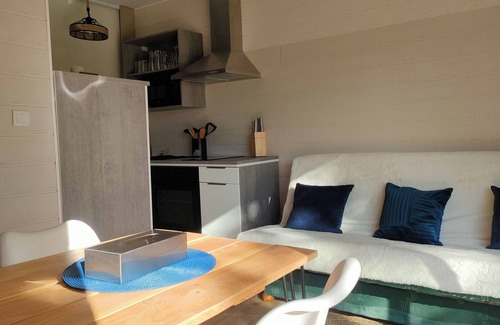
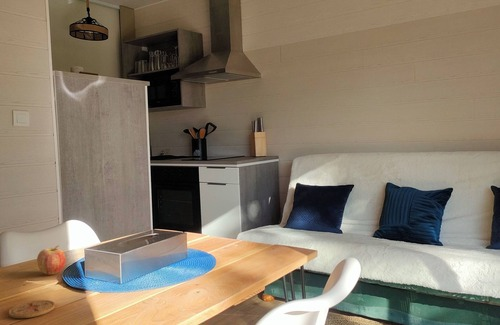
+ coaster (32, 308)
+ fruit (51, 260)
